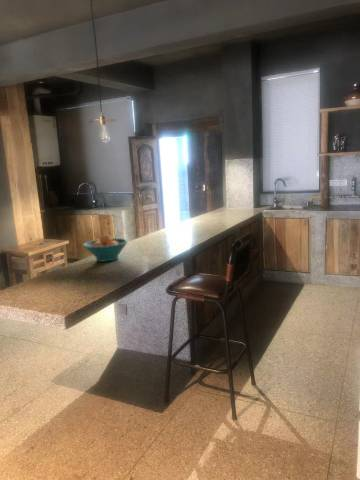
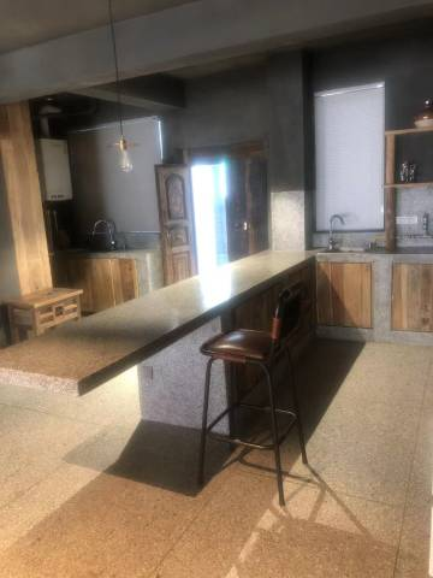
- fruit bowl (106, 247)
